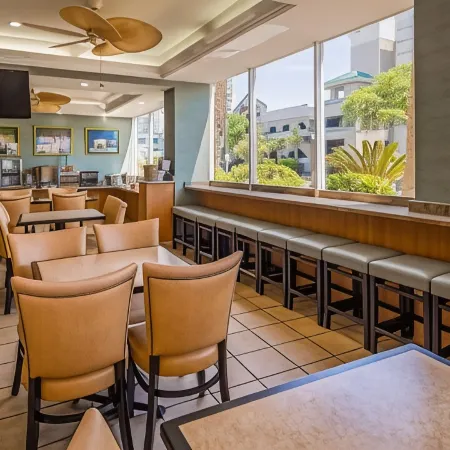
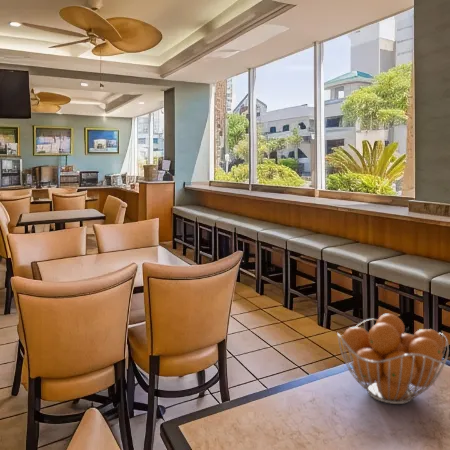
+ fruit basket (390, 356)
